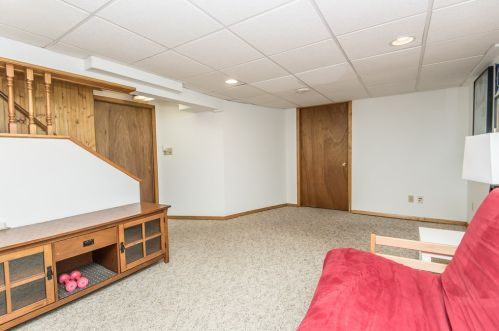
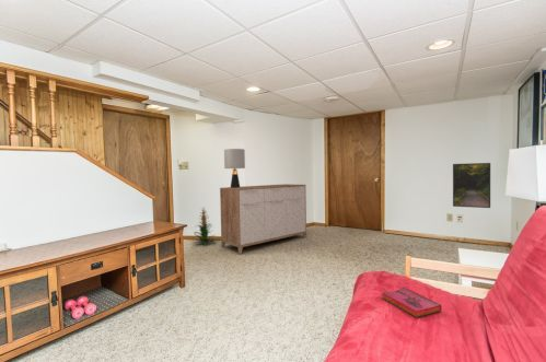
+ indoor plant (204, 224)
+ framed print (471, 185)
+ sideboard (266, 213)
+ lamp (234, 167)
+ hardback book (409, 300)
